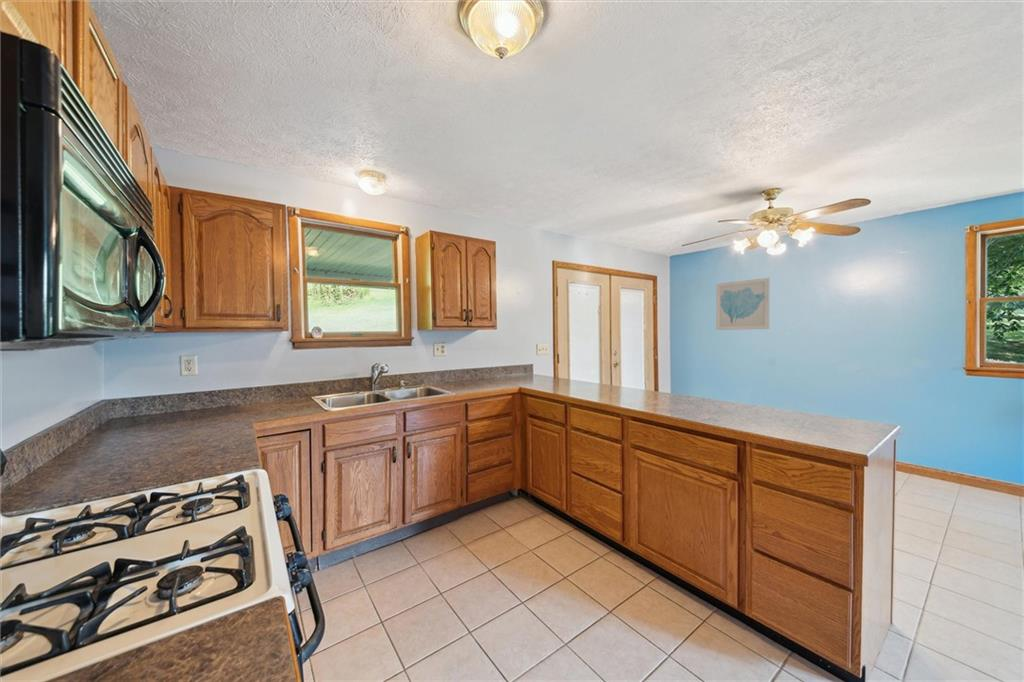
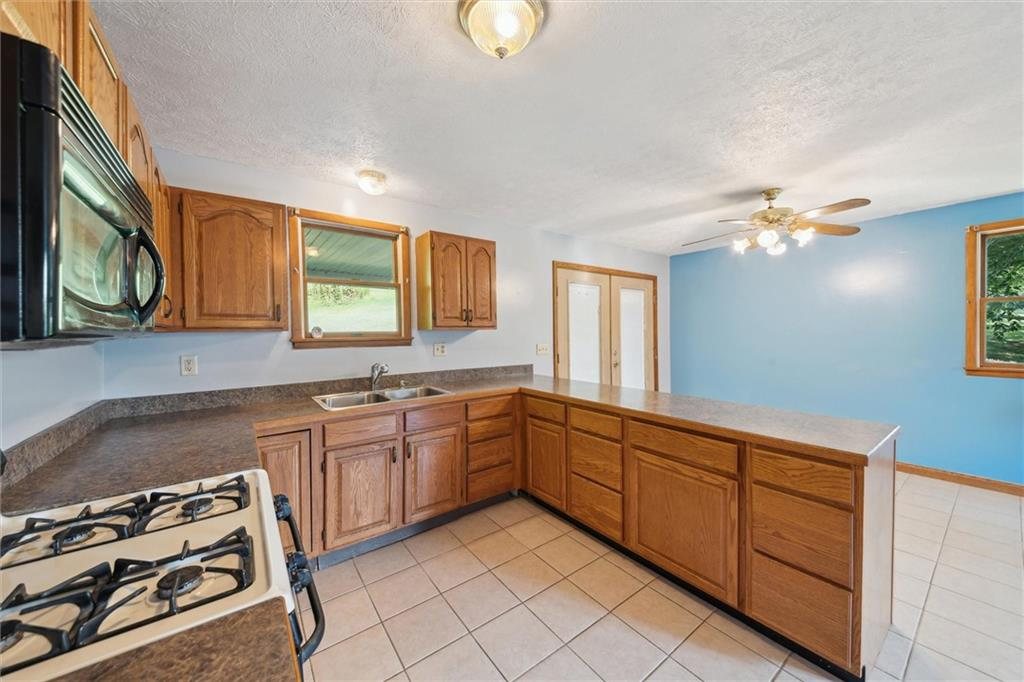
- wall art (741, 305)
